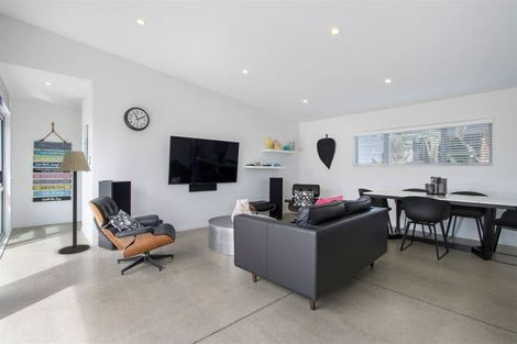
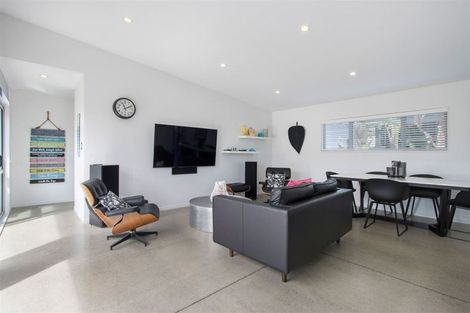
- floor lamp (75, 200)
